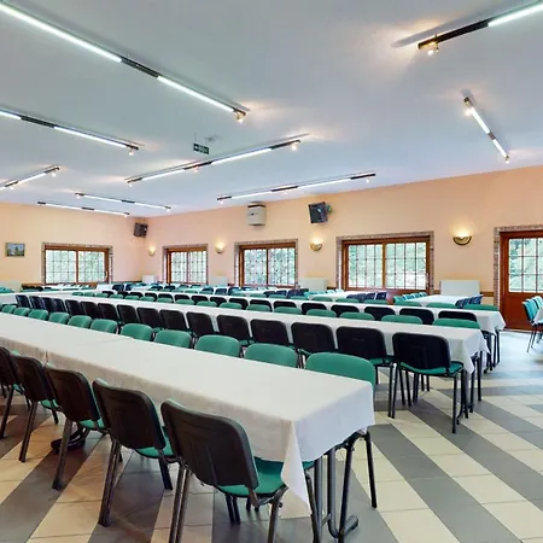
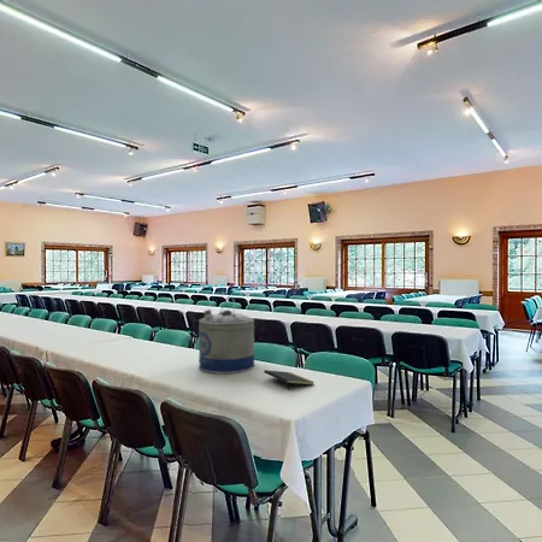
+ notepad (288, 377)
+ water jug (226, 331)
